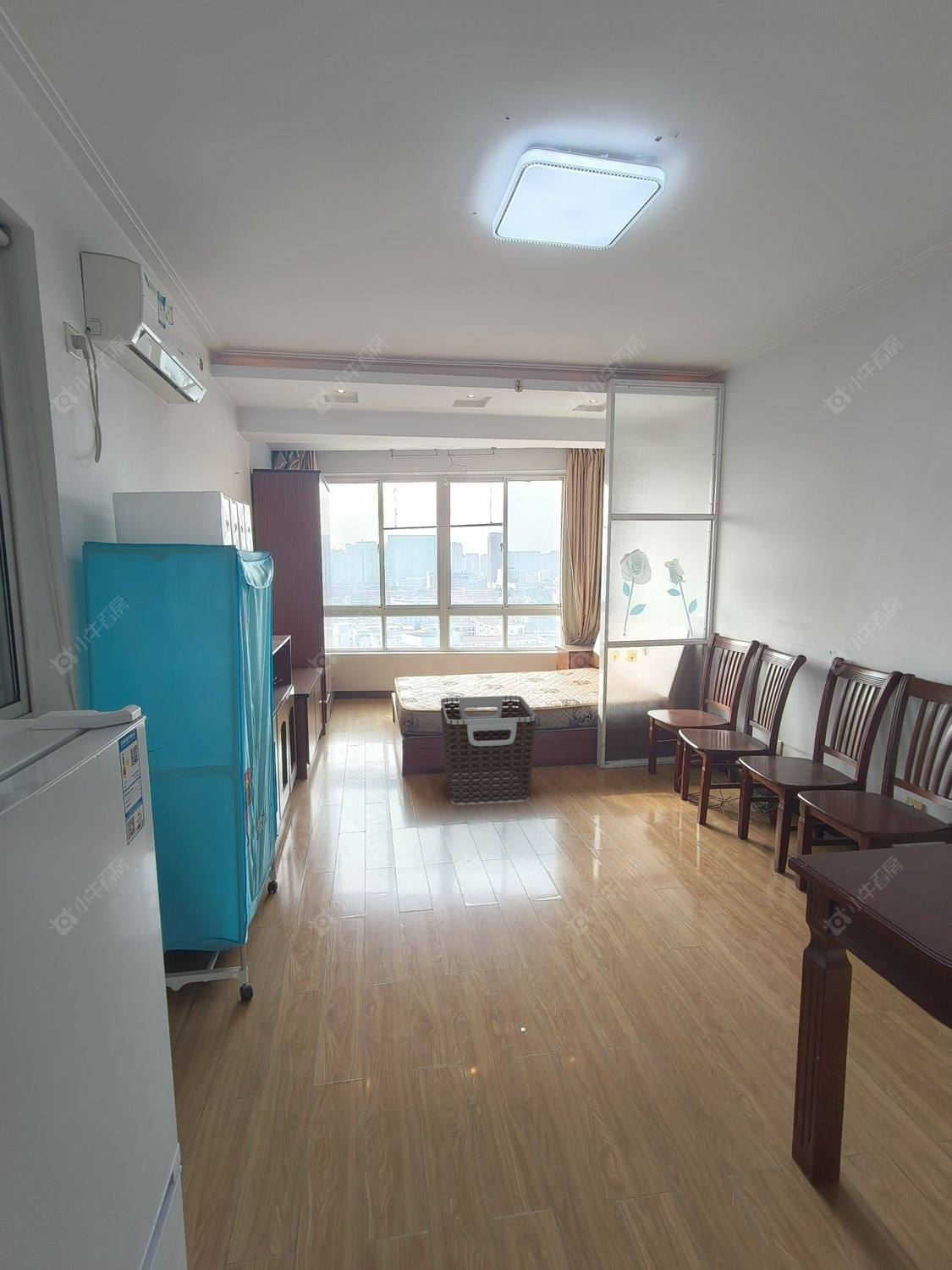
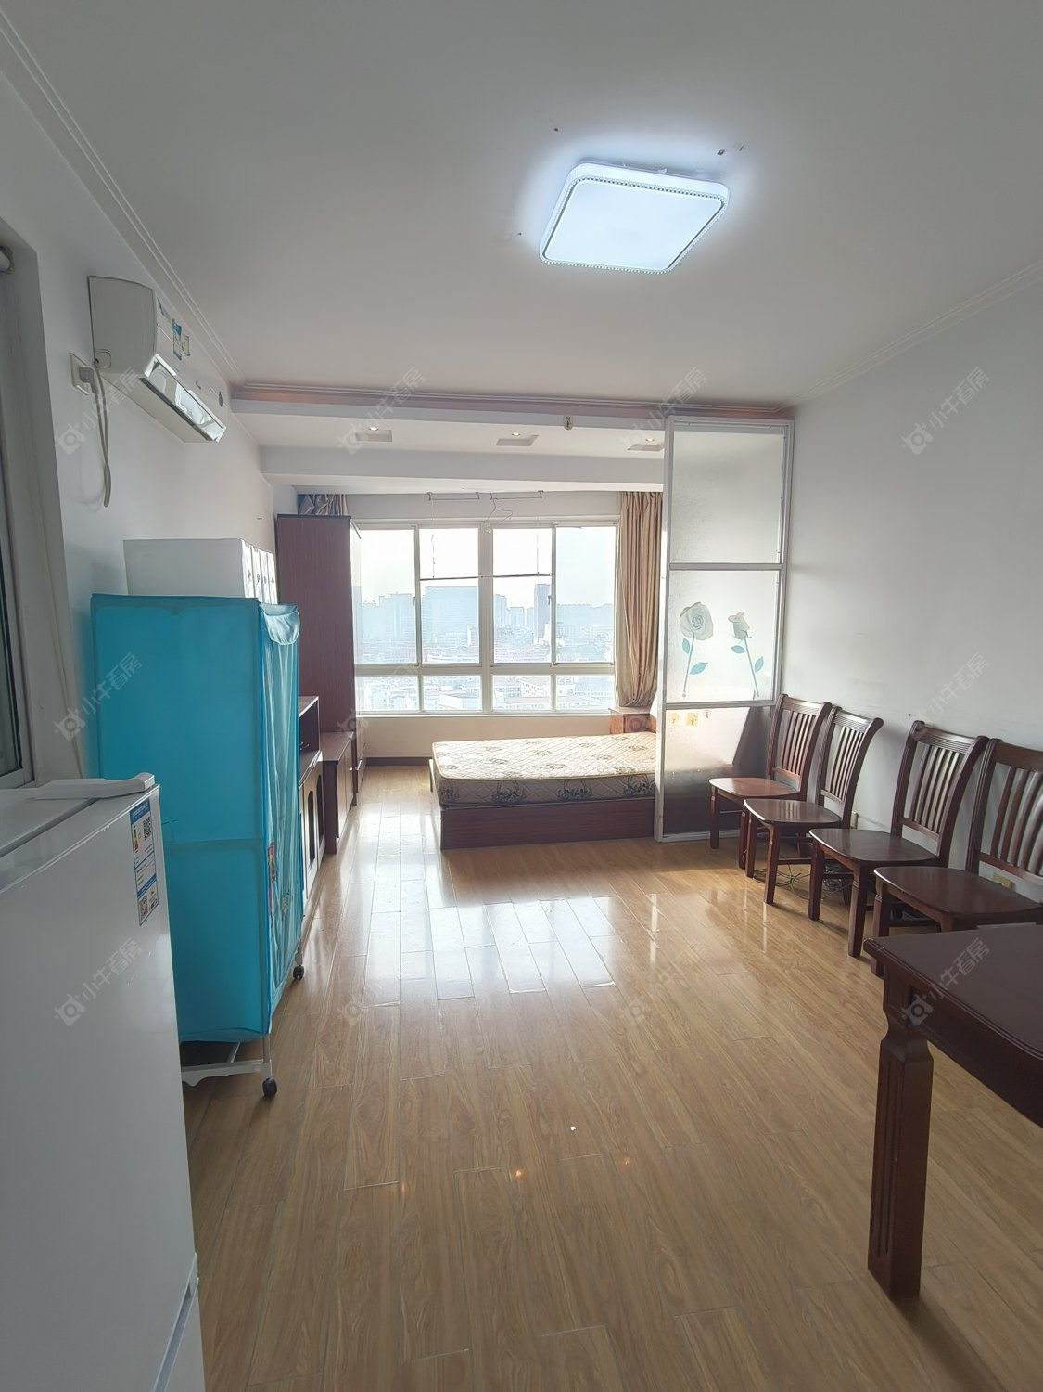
- clothes hamper (486, 748)
